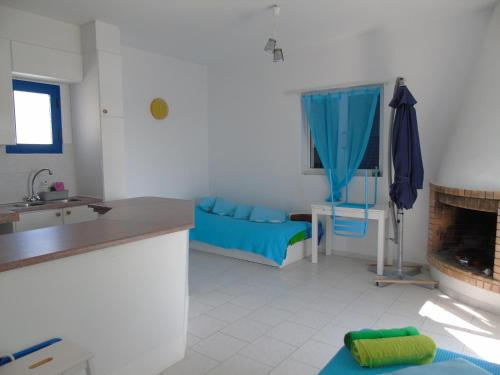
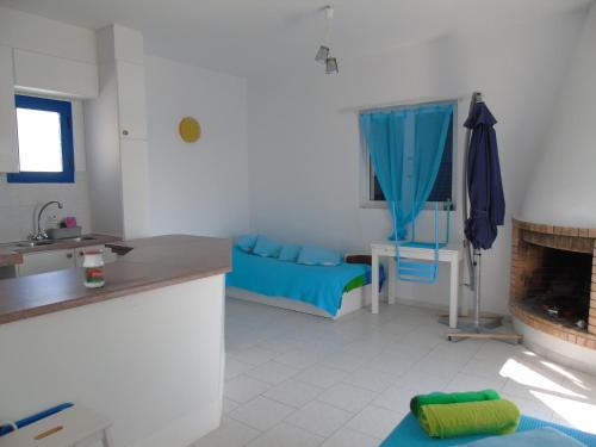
+ jar (93, 268)
